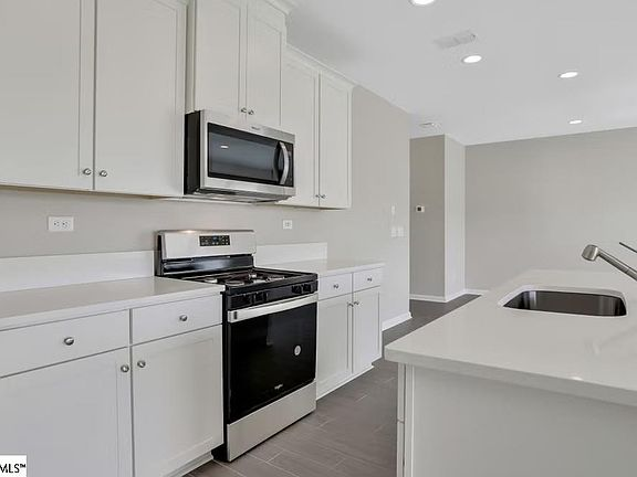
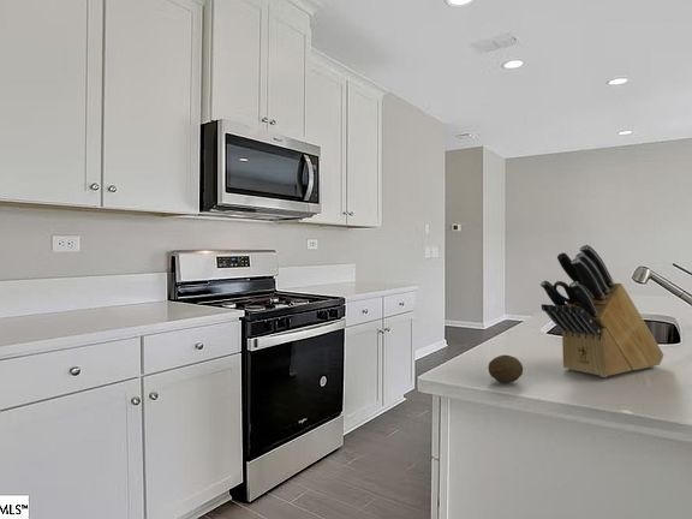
+ fruit (505, 369)
+ knife block (602, 308)
